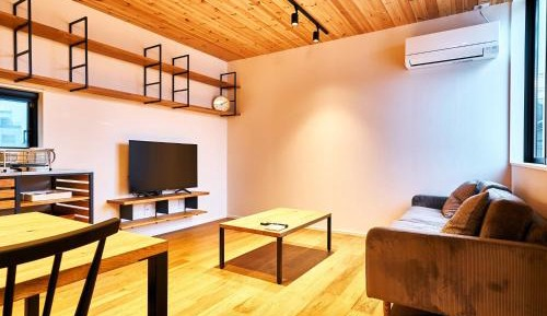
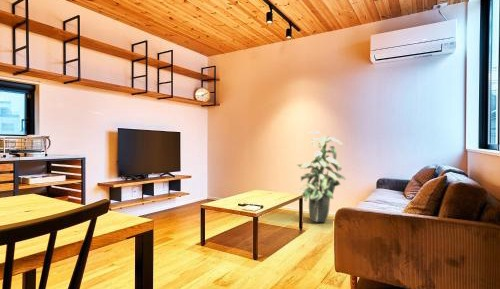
+ indoor plant (319, 176)
